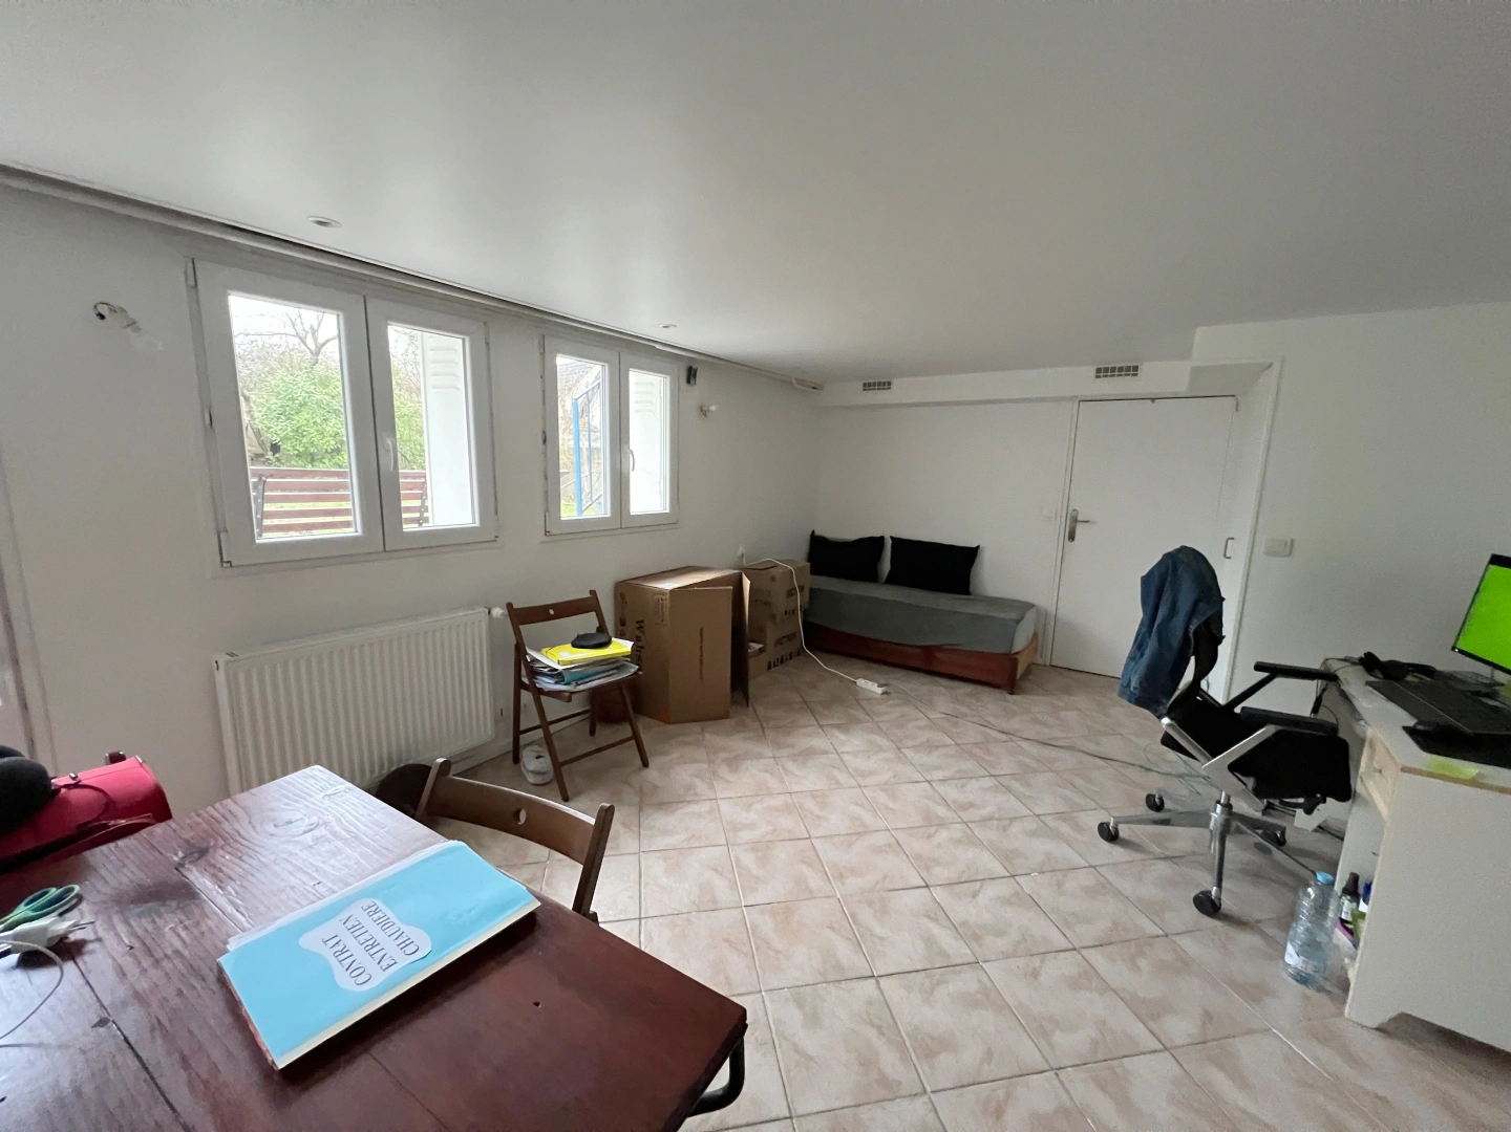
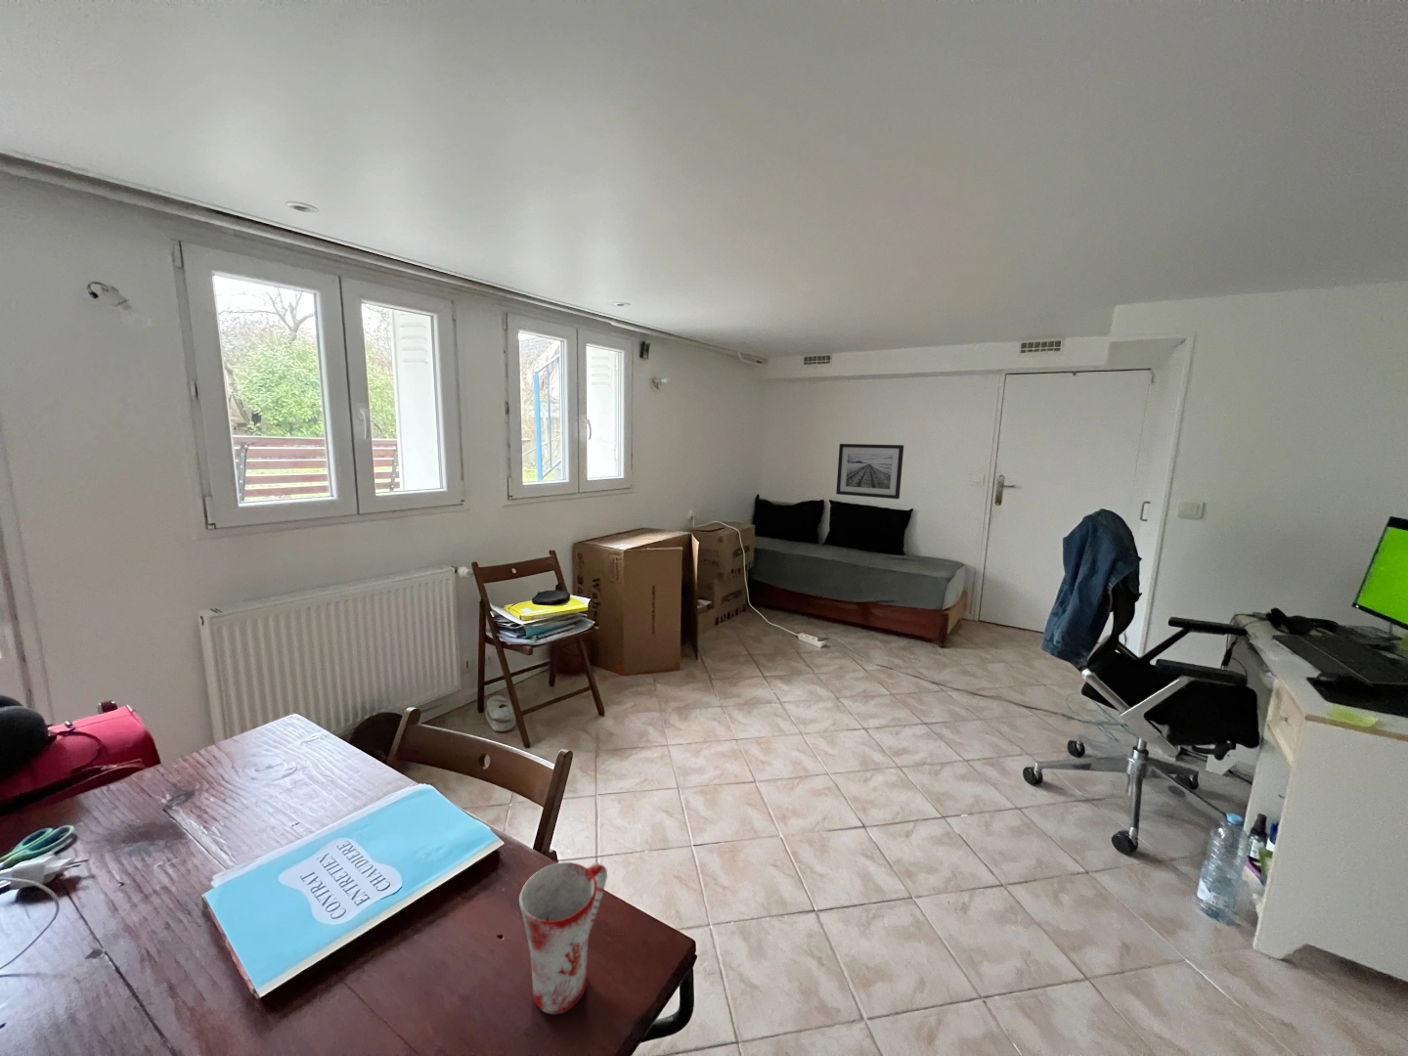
+ wall art (868, 470)
+ mug (571, 926)
